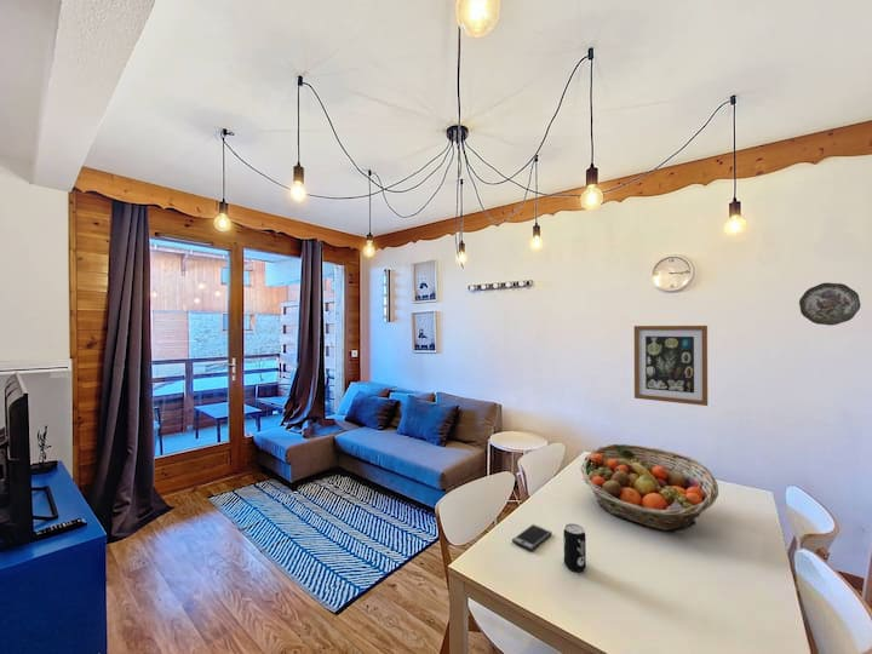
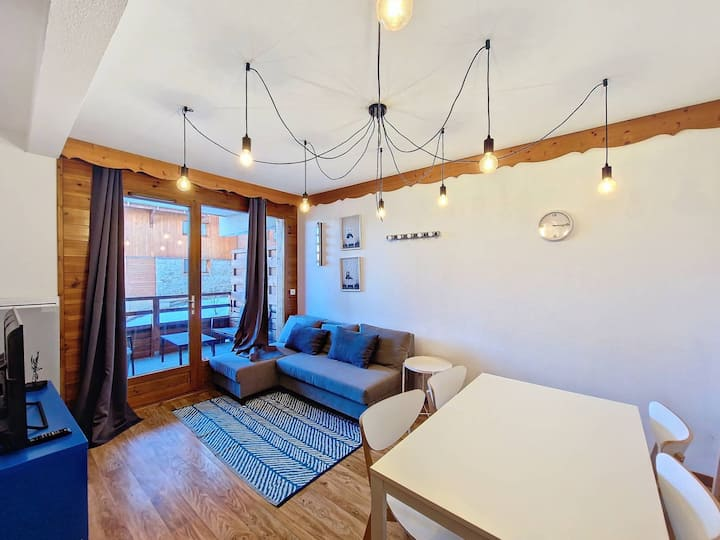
- smartphone (532, 537)
- decorative plate (827, 304)
- fruit basket (643, 483)
- beverage can (574, 546)
- wall art (669, 363)
